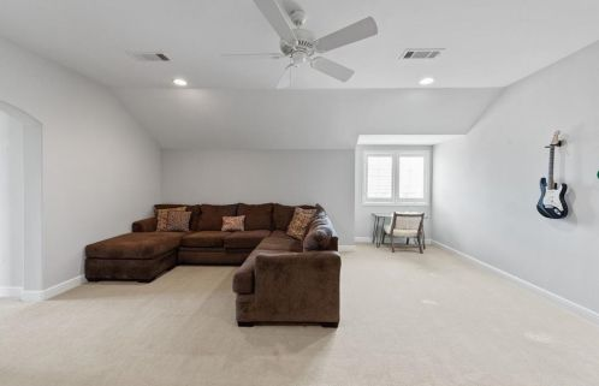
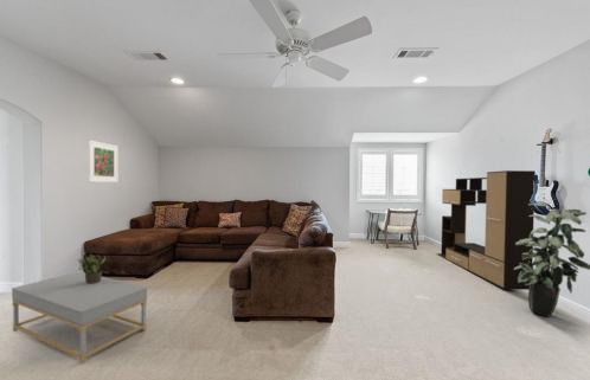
+ media console (464, 221)
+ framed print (103, 162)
+ potted plant (92, 266)
+ coffee table (81, 309)
+ indoor plant (546, 258)
